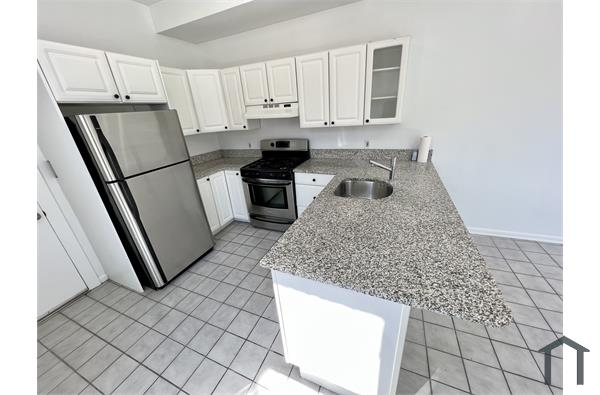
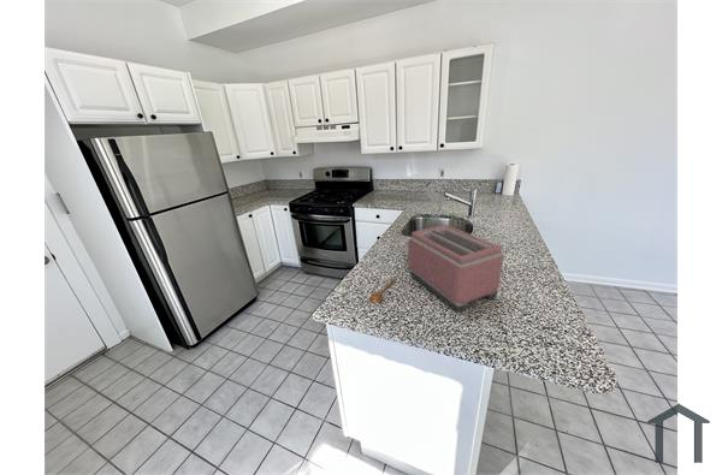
+ spoon (384, 289)
+ toaster (446, 261)
